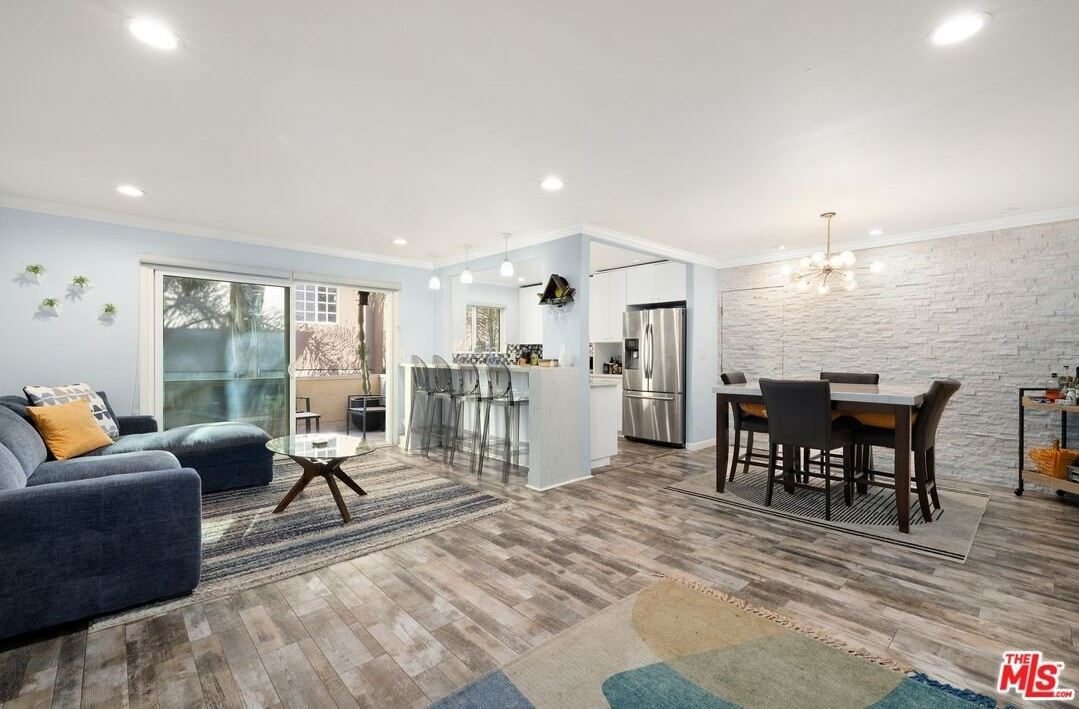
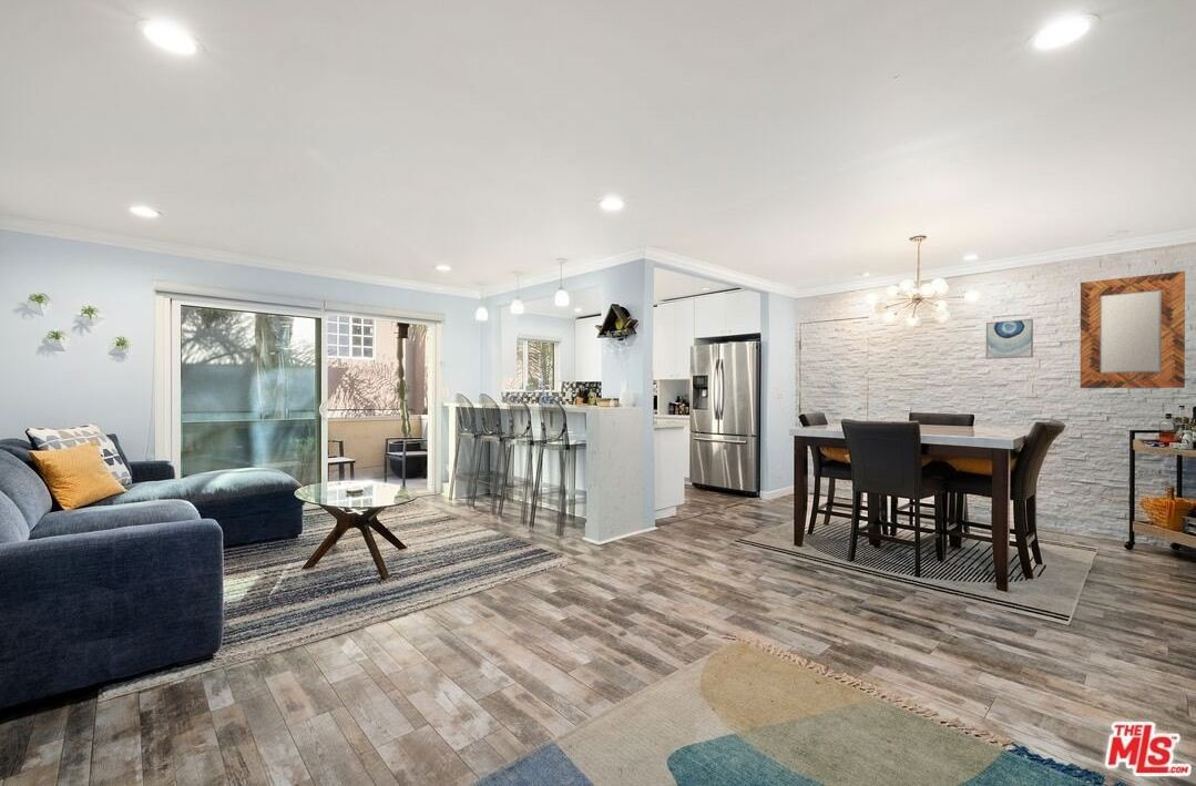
+ wall art (1009, 339)
+ home mirror (1129, 333)
